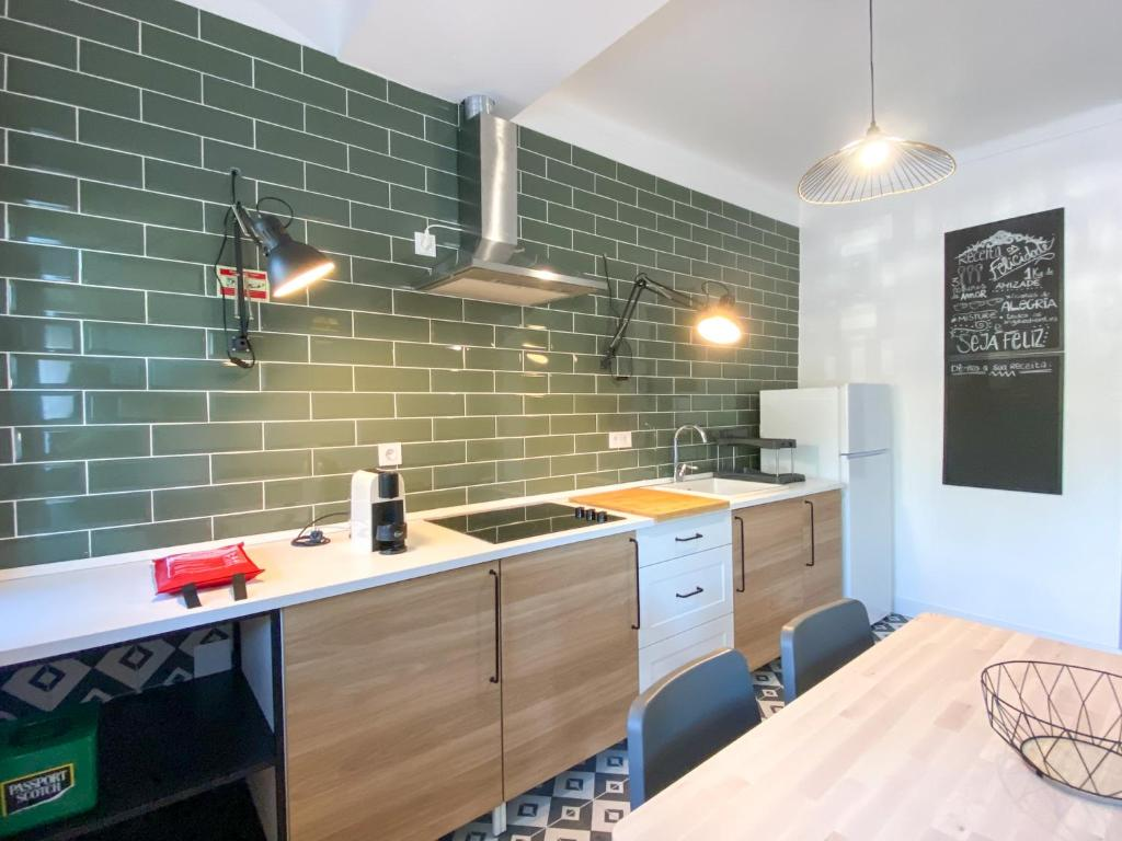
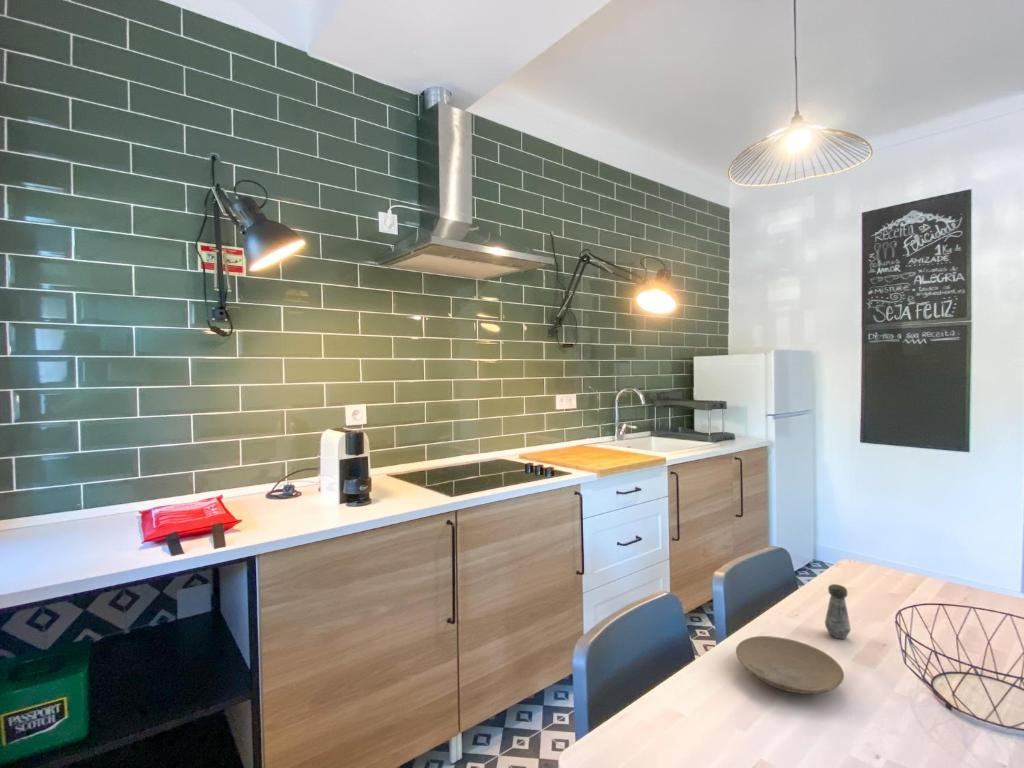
+ plate (787, 667)
+ salt shaker (837, 610)
